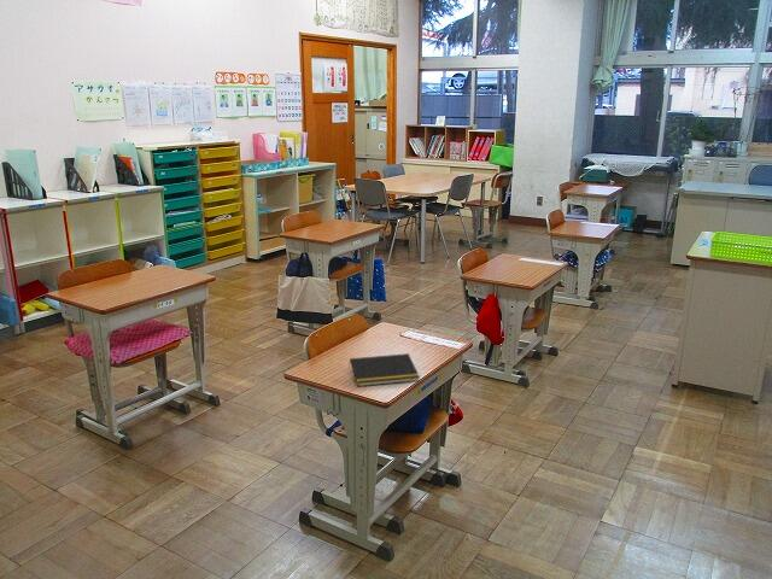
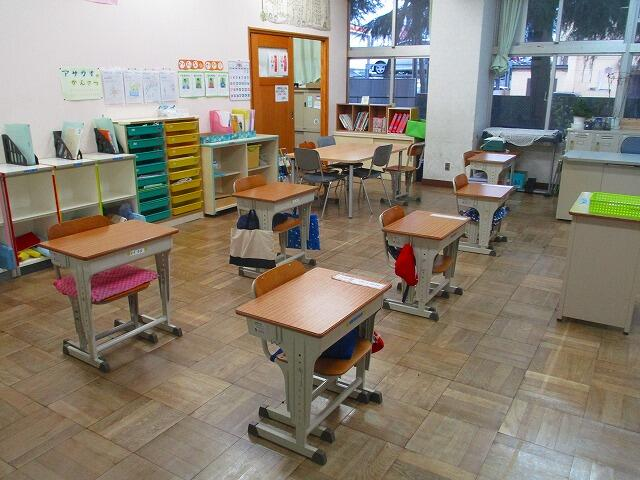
- notepad (384, 369)
